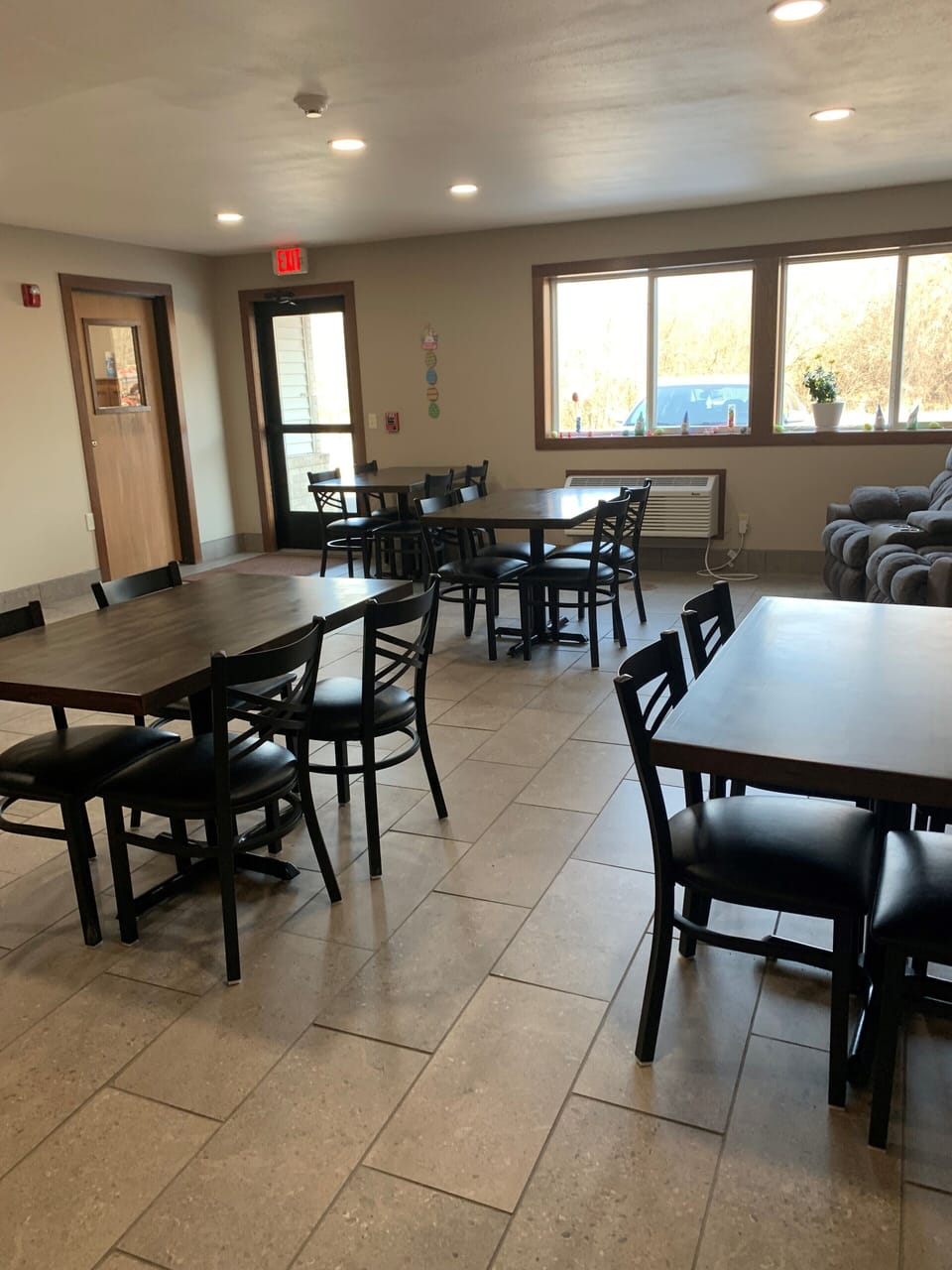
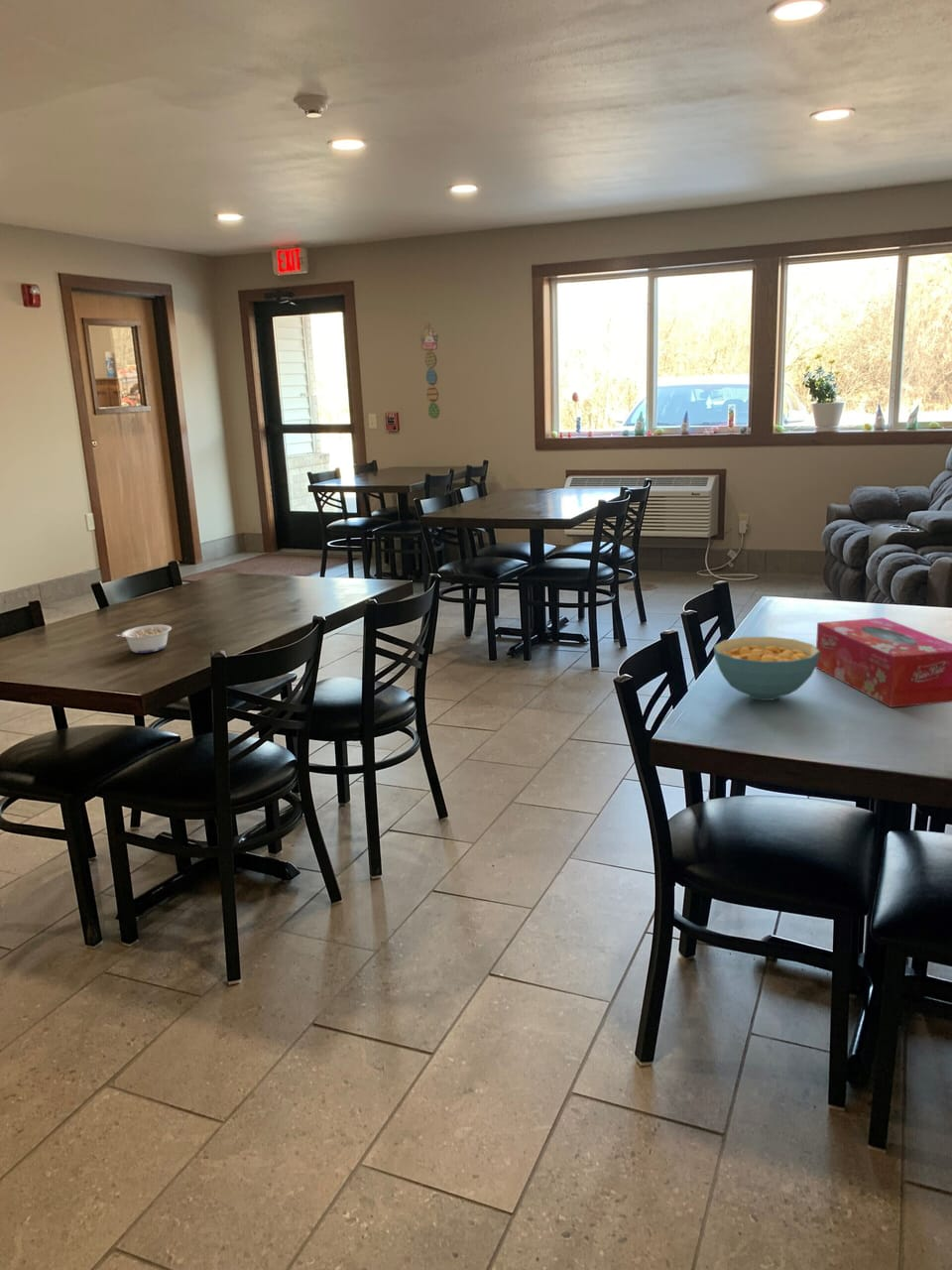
+ tissue box (887, 659)
+ legume (147, 638)
+ cereal bowl (765, 672)
